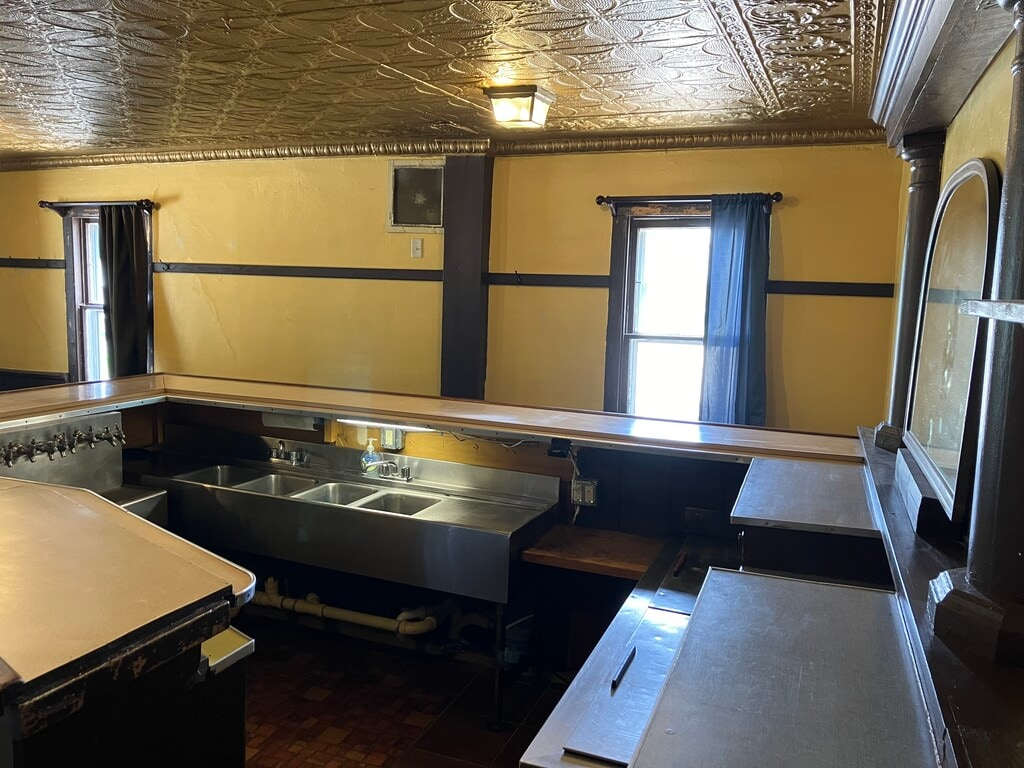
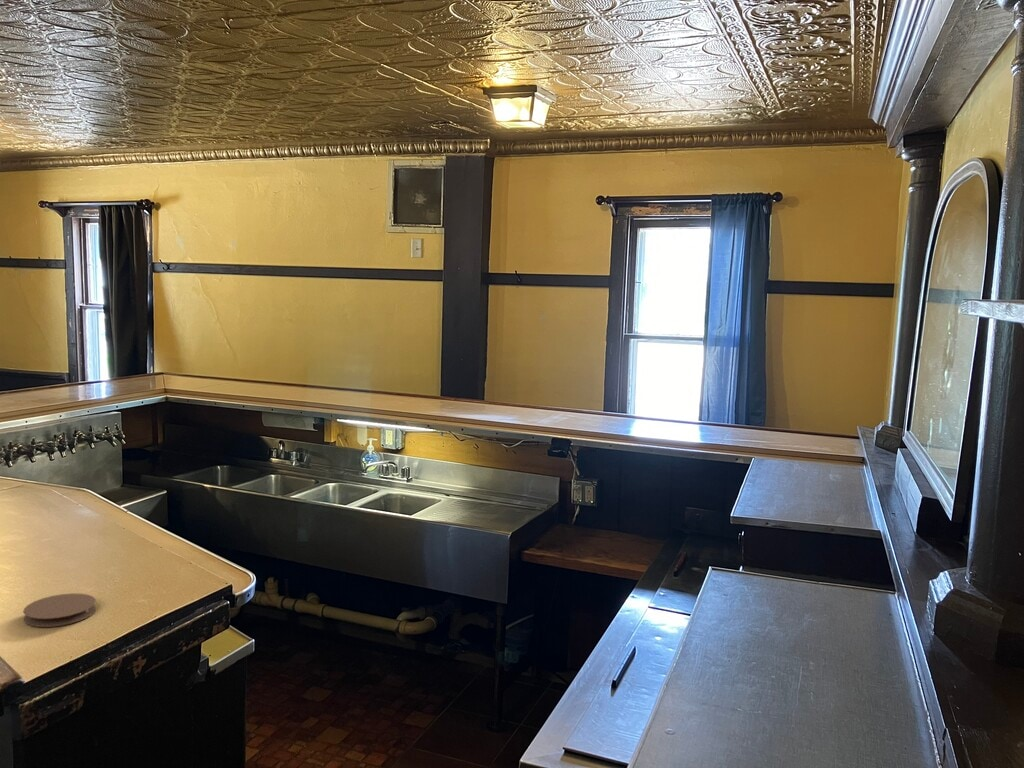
+ coaster (60, 609)
